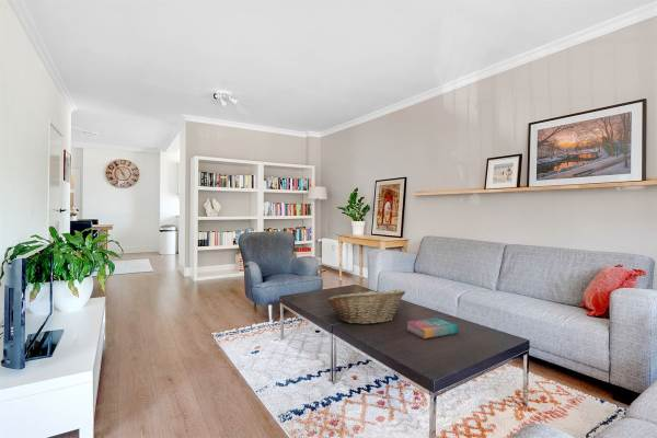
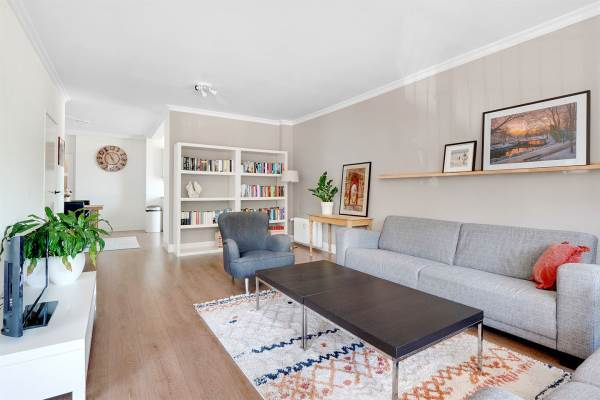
- fruit basket (366, 302)
- book (431, 327)
